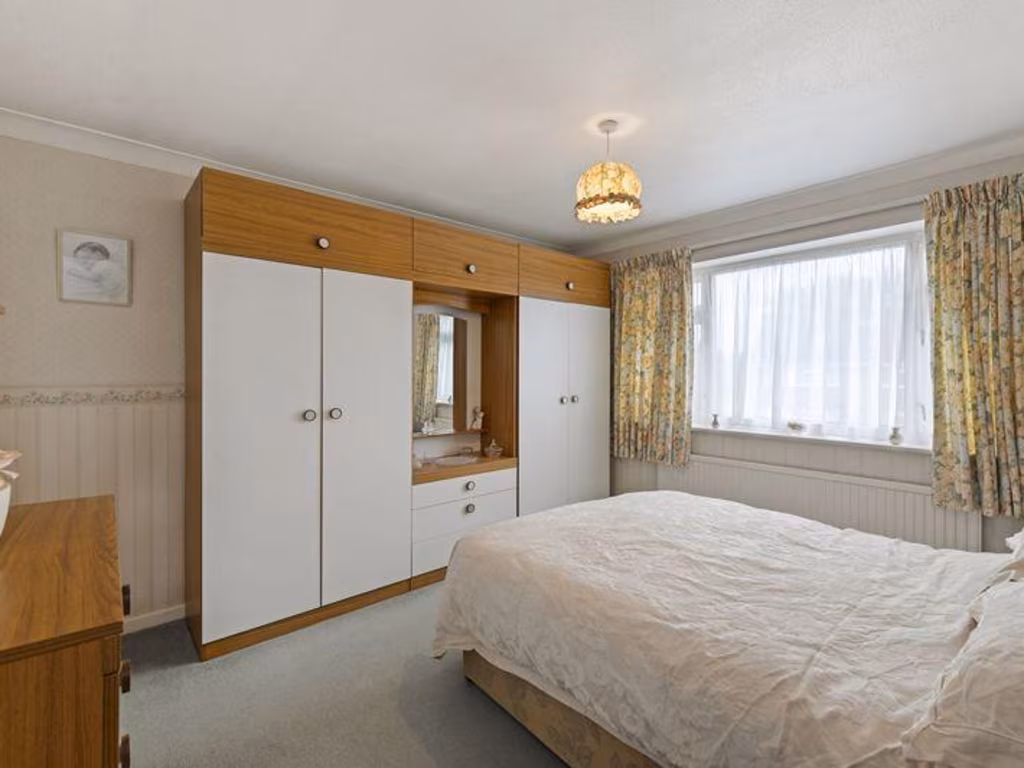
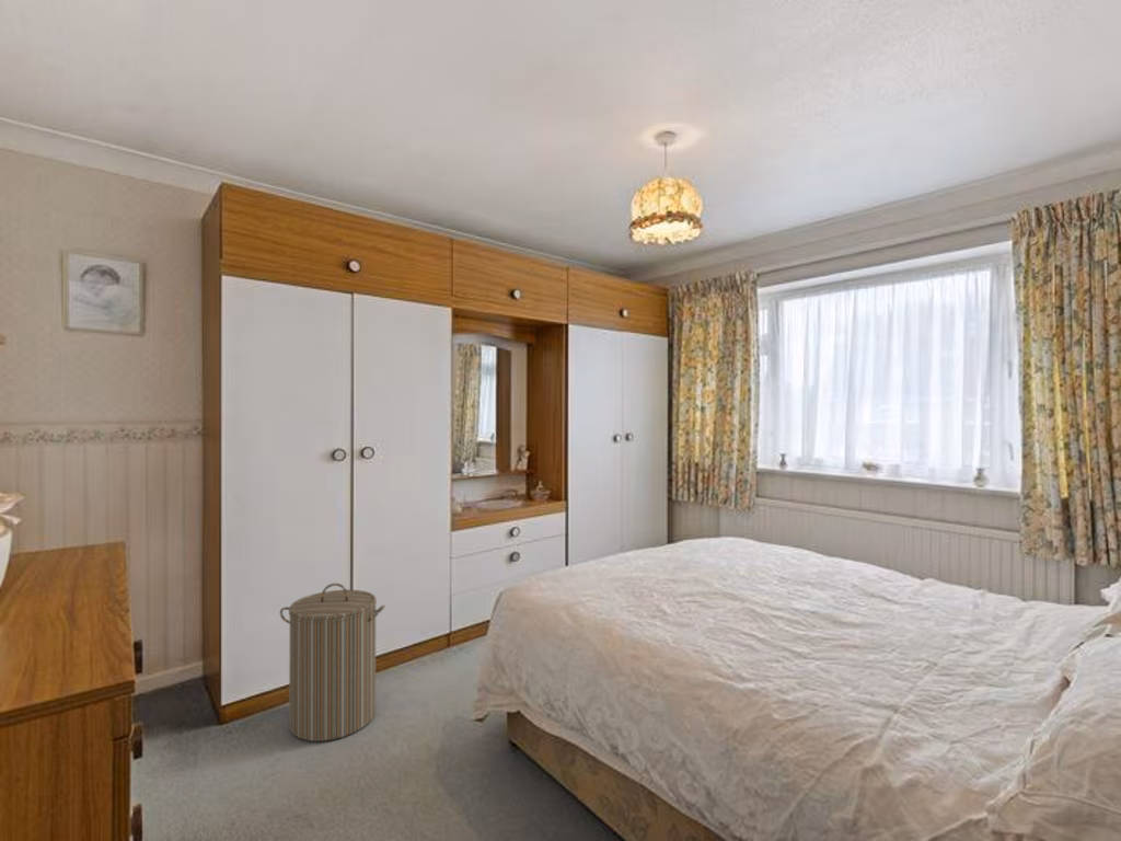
+ laundry hamper (333, 650)
